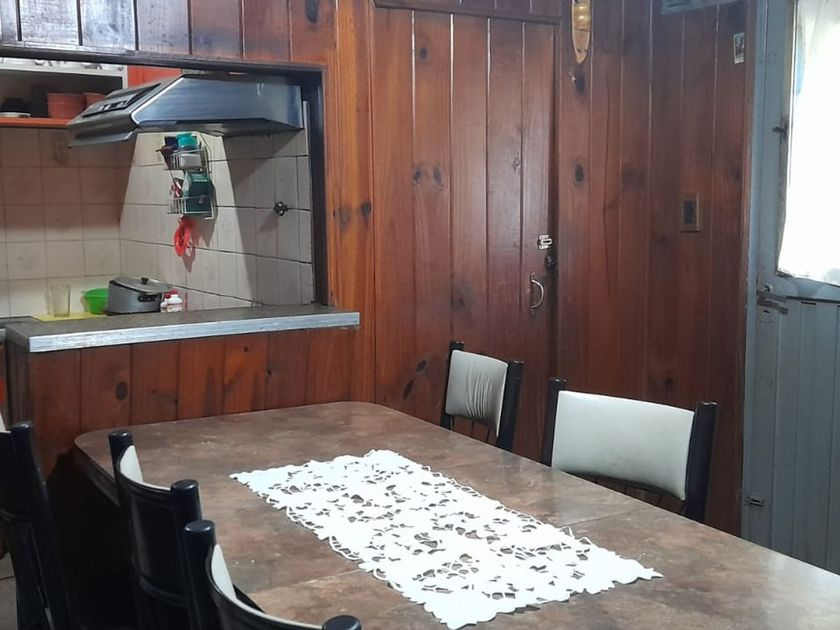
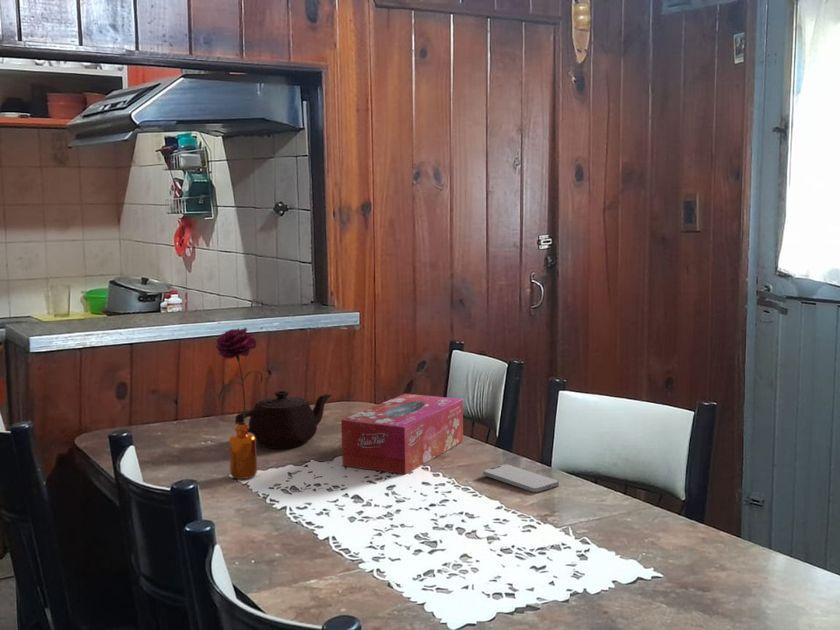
+ tissue box (405, 431)
+ flower (244, 402)
+ teapot (285, 416)
+ smartphone (520, 477)
